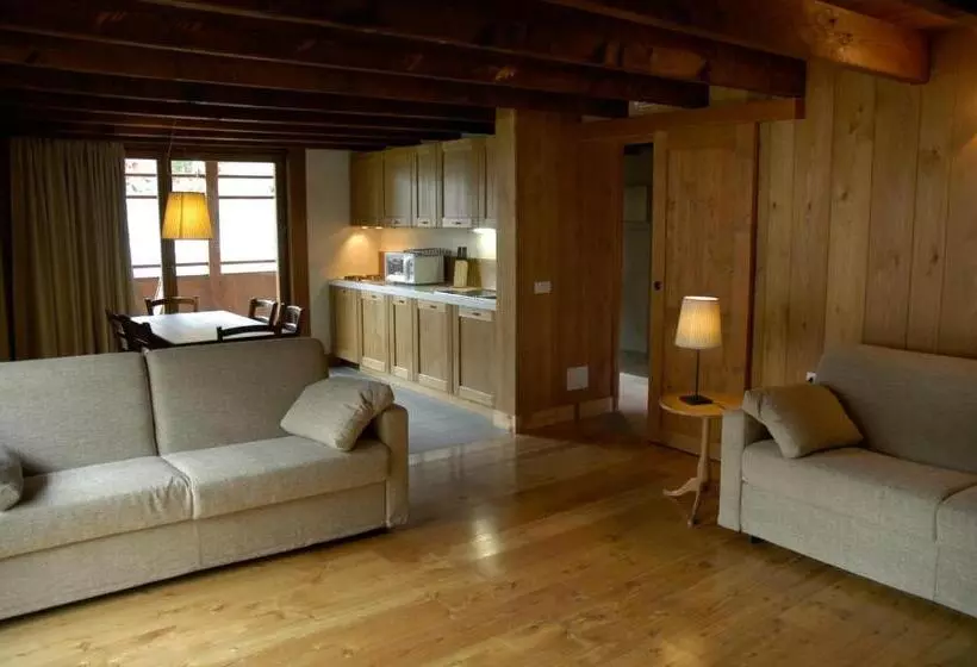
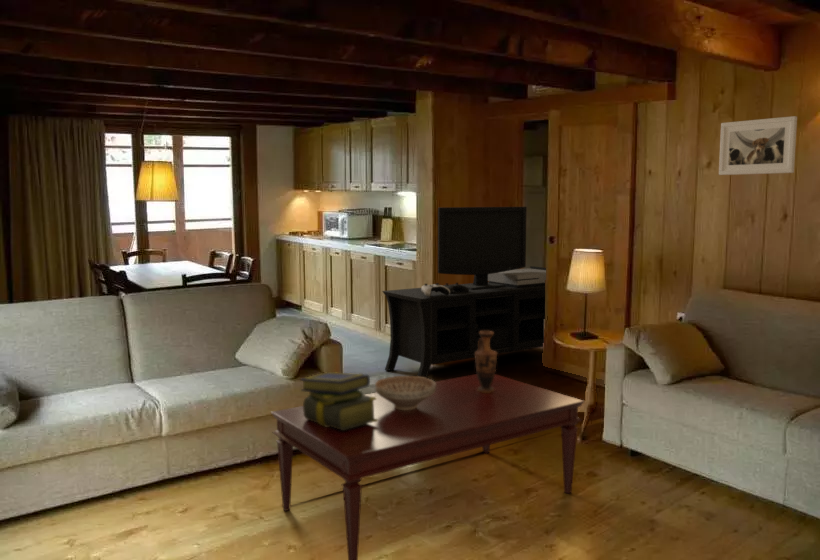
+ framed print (756, 147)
+ stack of books (336, 397)
+ decorative bowl (405, 394)
+ media console (478, 286)
+ coffee table (431, 453)
+ vase (486, 361)
